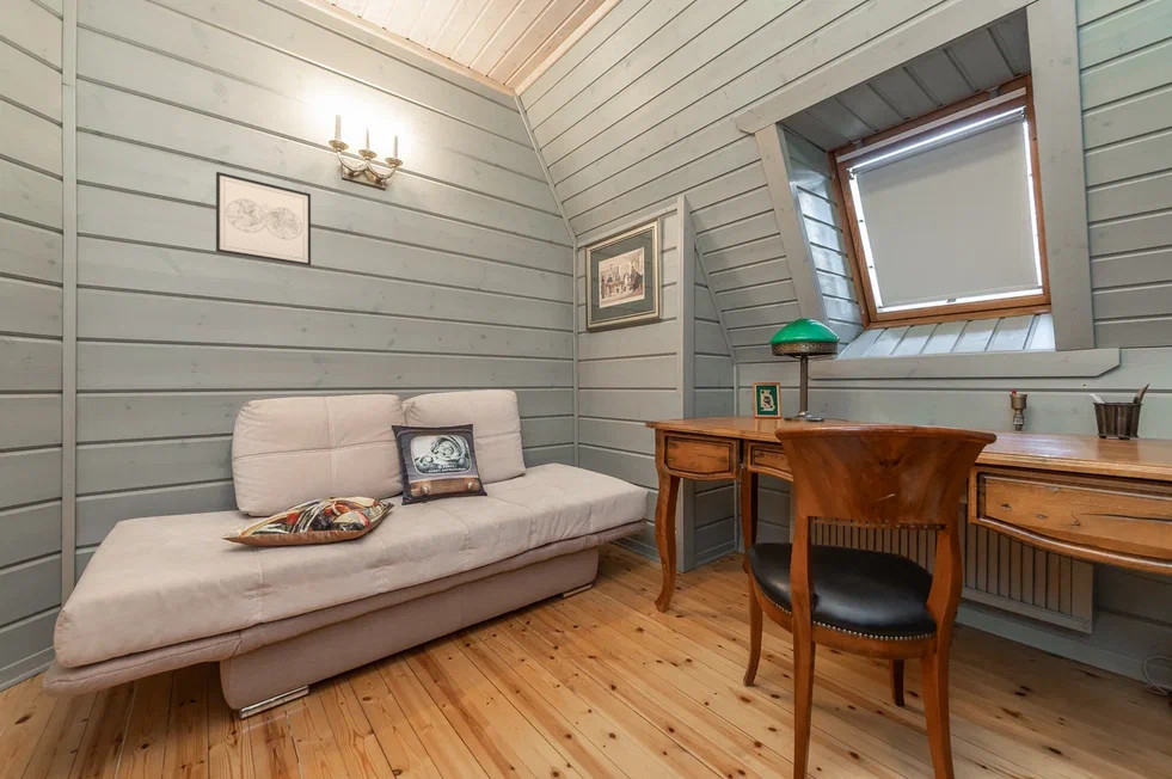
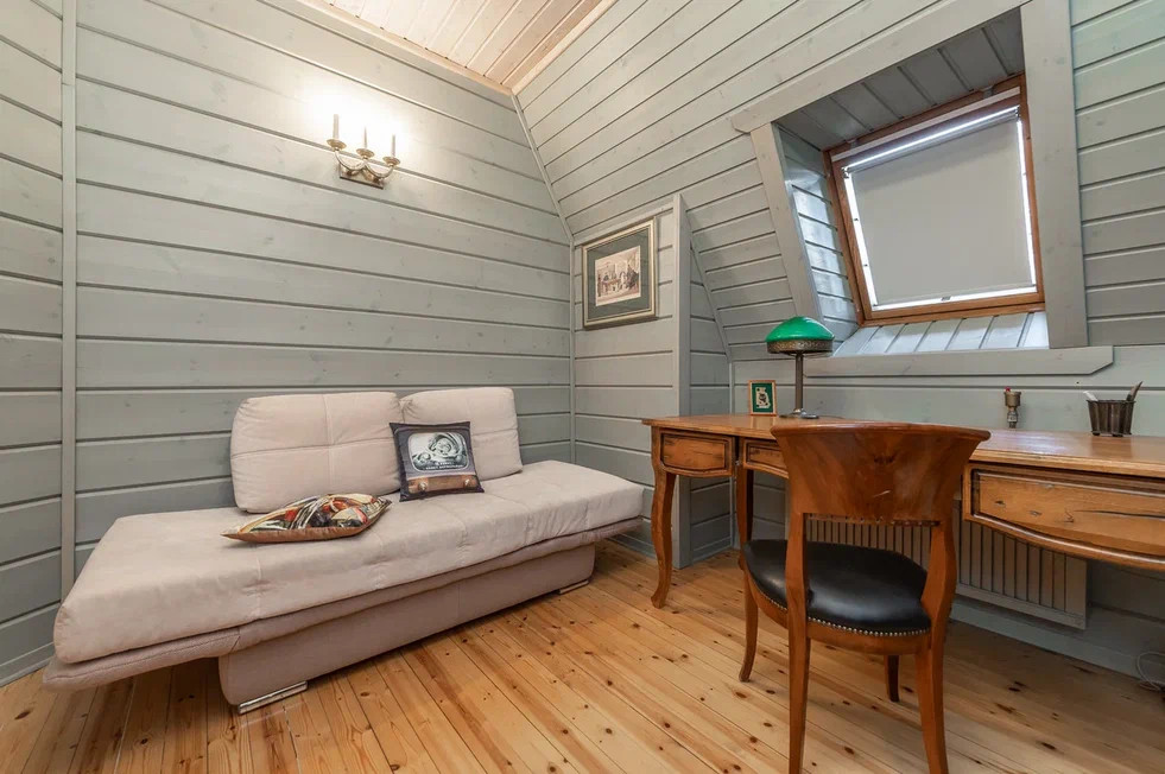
- wall art (265, 221)
